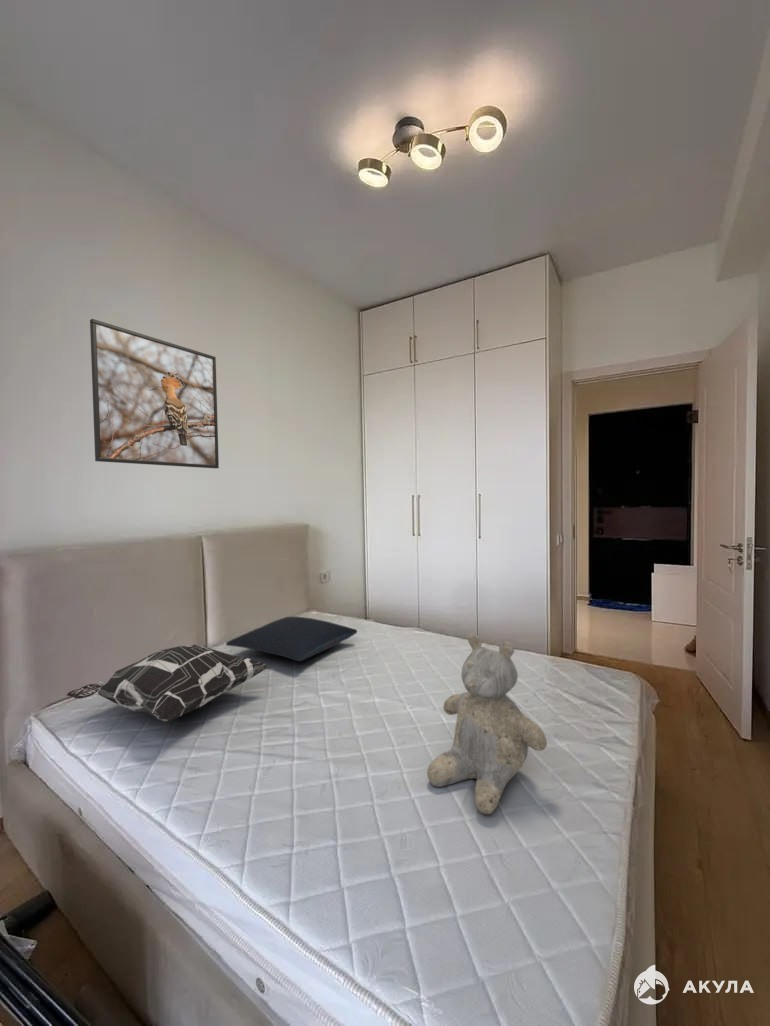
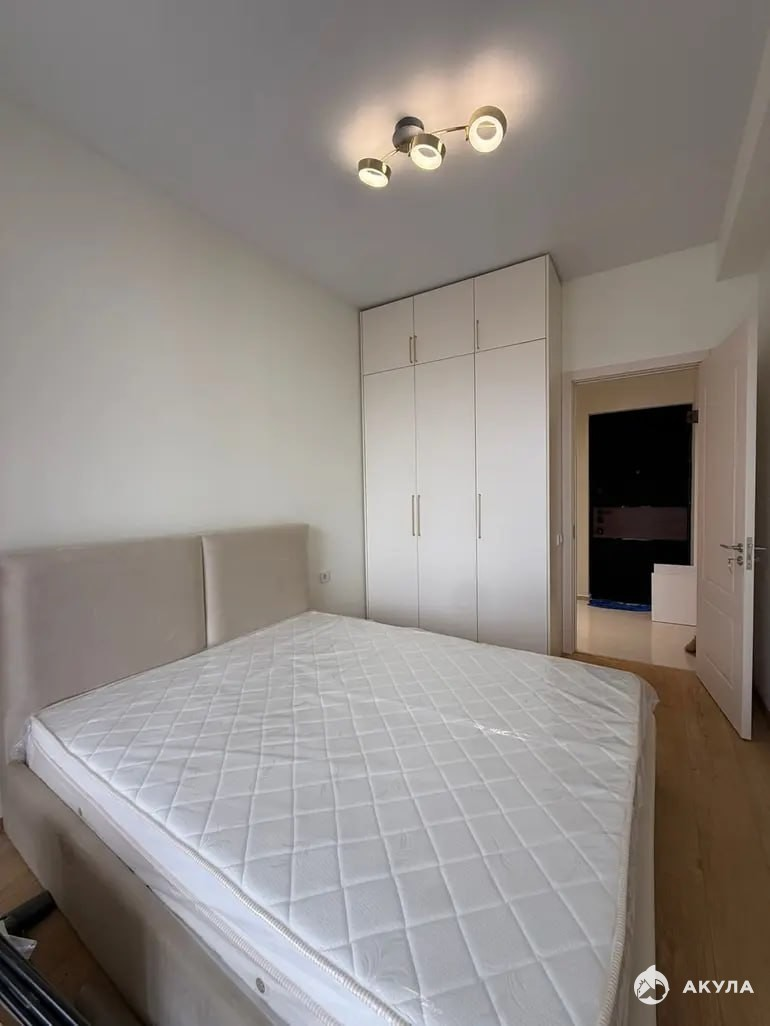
- pillow (294, 637)
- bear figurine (479, 712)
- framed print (162, 403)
- decorative pillow (174, 678)
